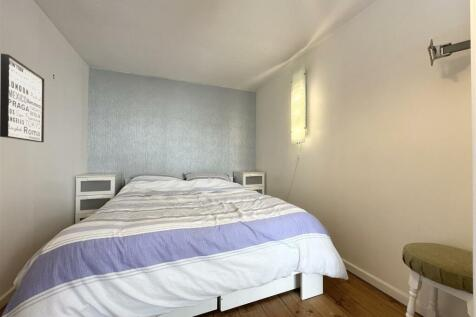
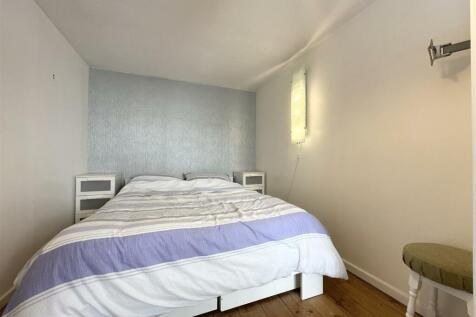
- wall art (25, 103)
